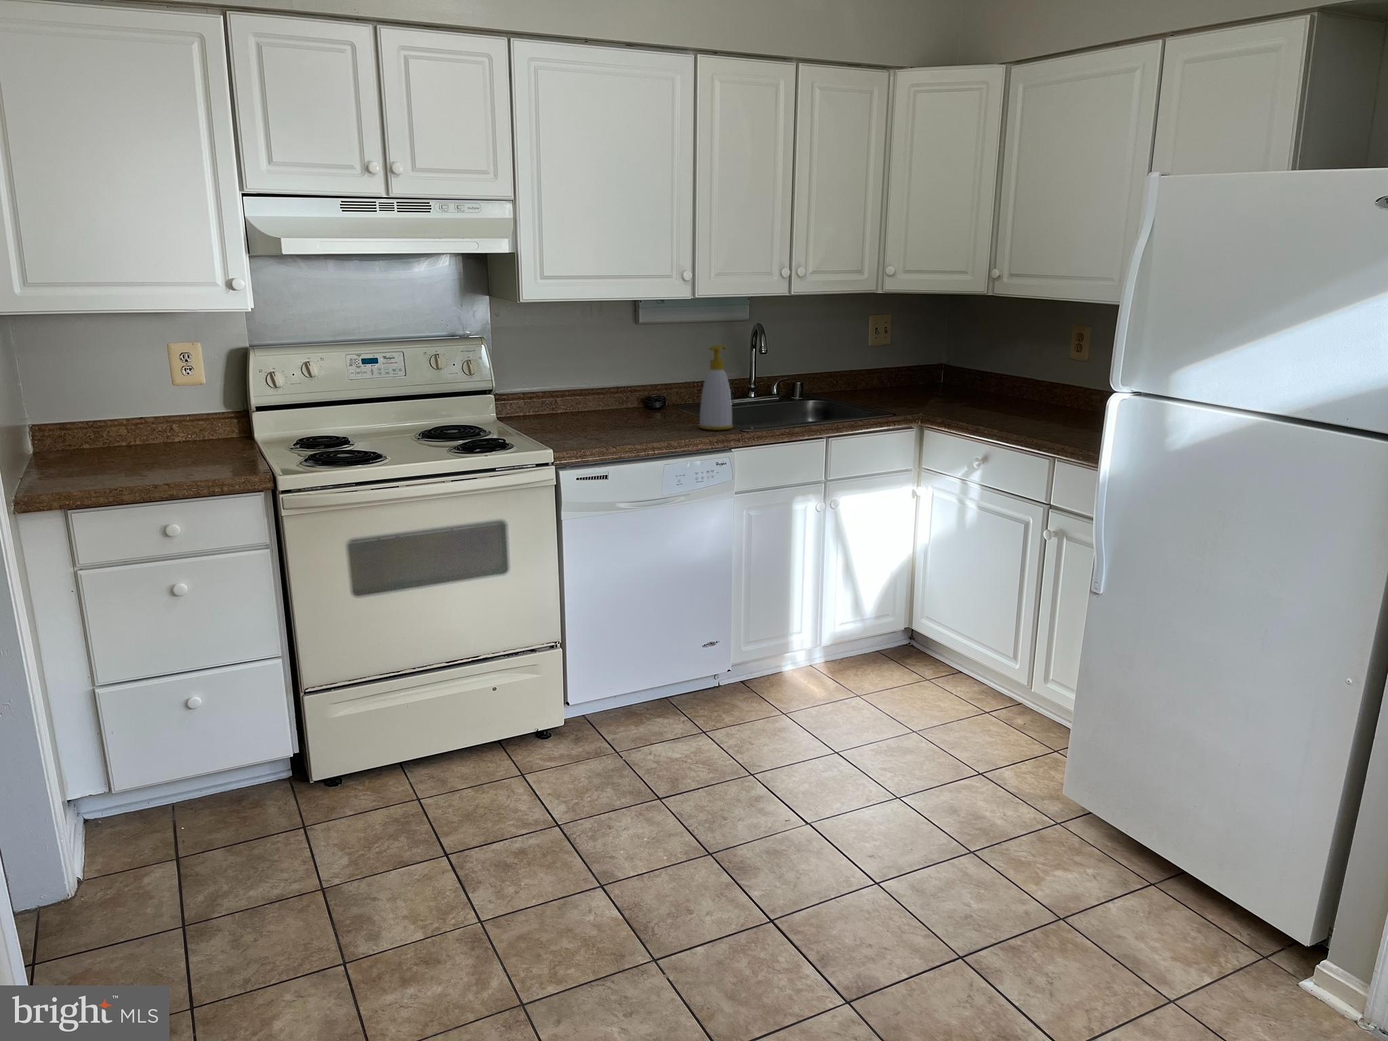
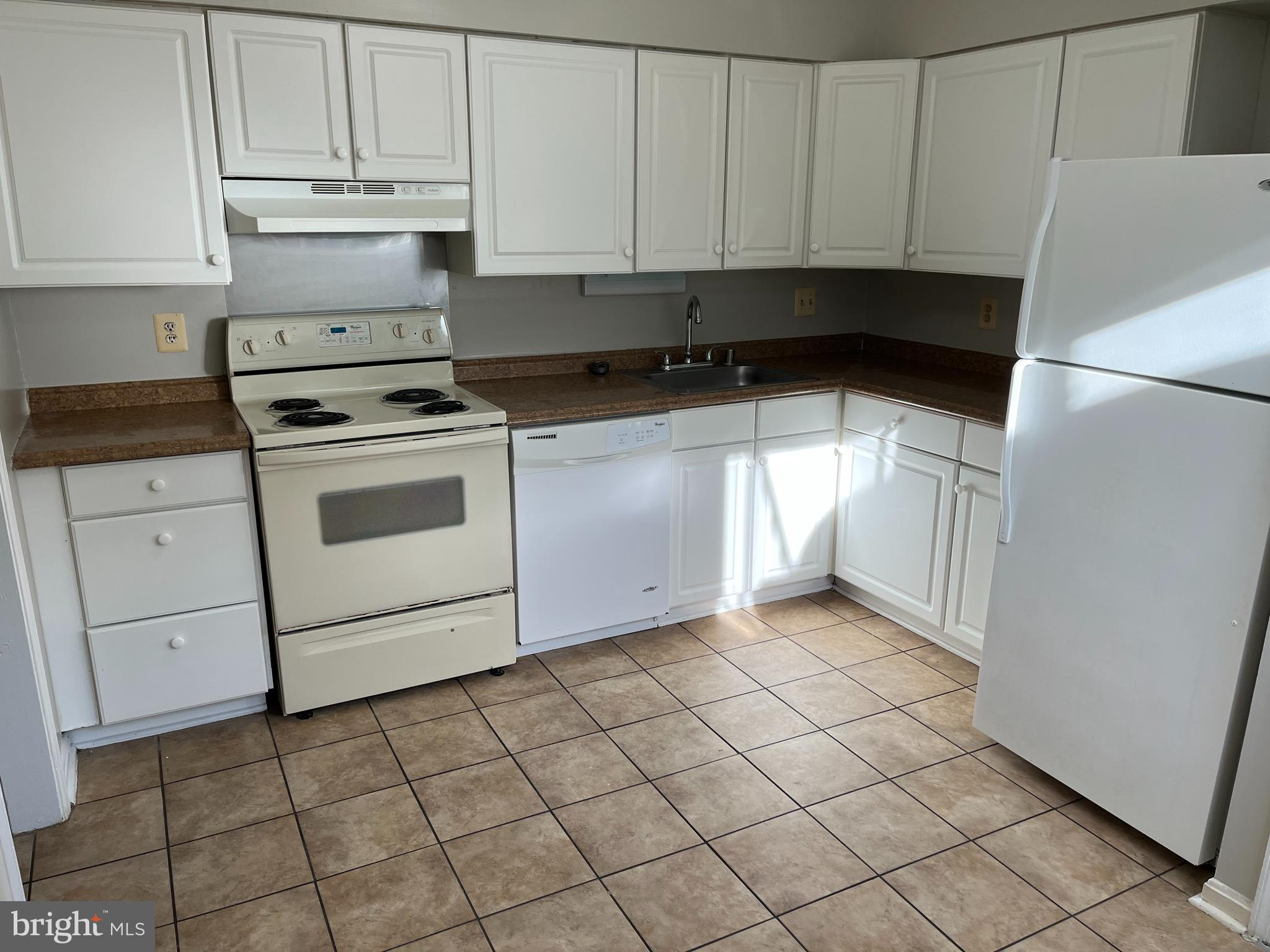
- soap bottle (716, 387)
